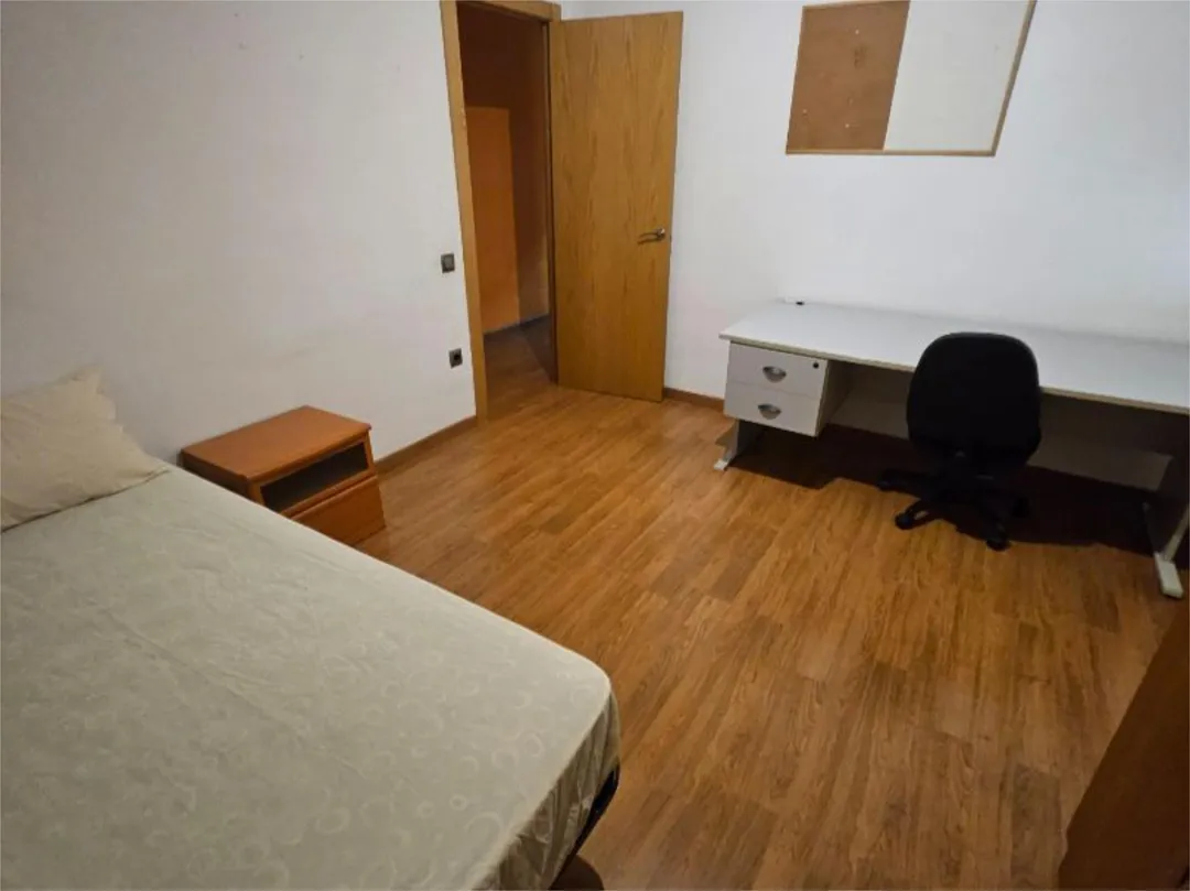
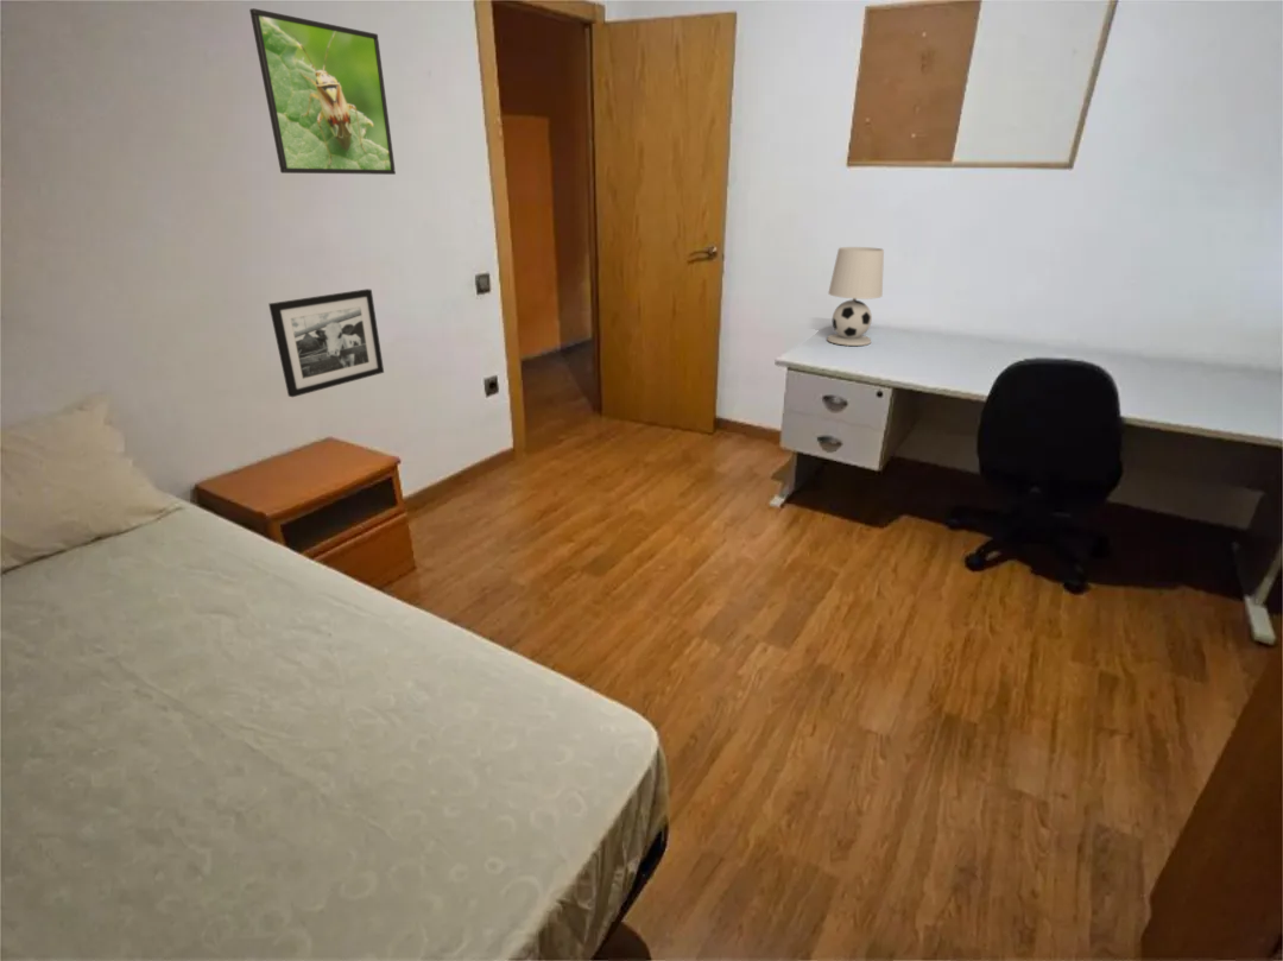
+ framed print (330, 101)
+ picture frame (330, 341)
+ table lamp (854, 296)
